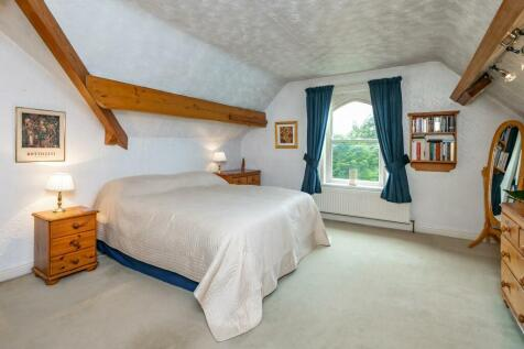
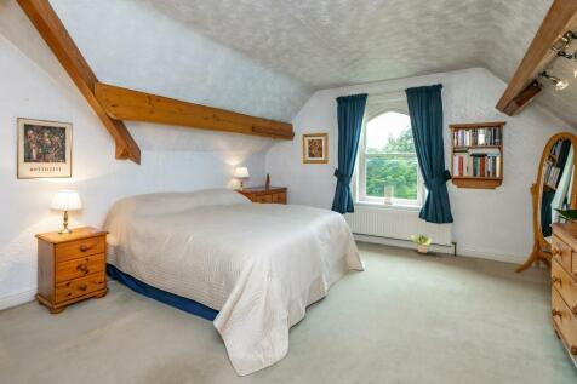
+ potted plant (421, 241)
